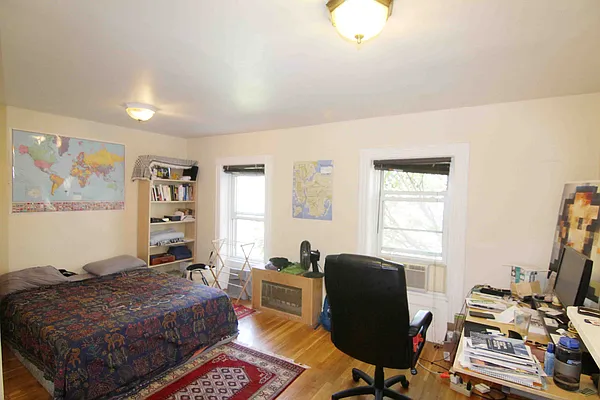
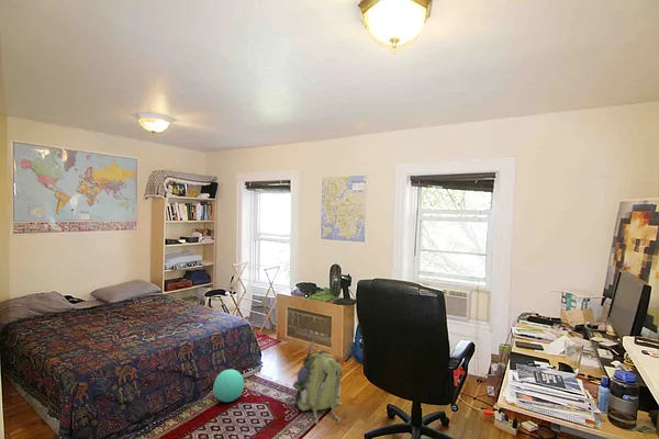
+ backpack (319, 374)
+ ball (228, 385)
